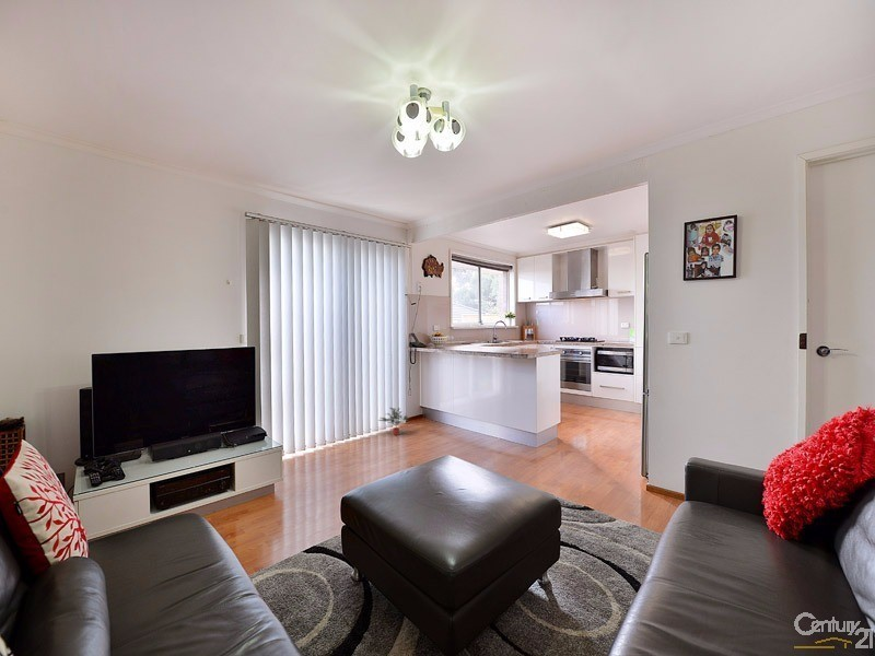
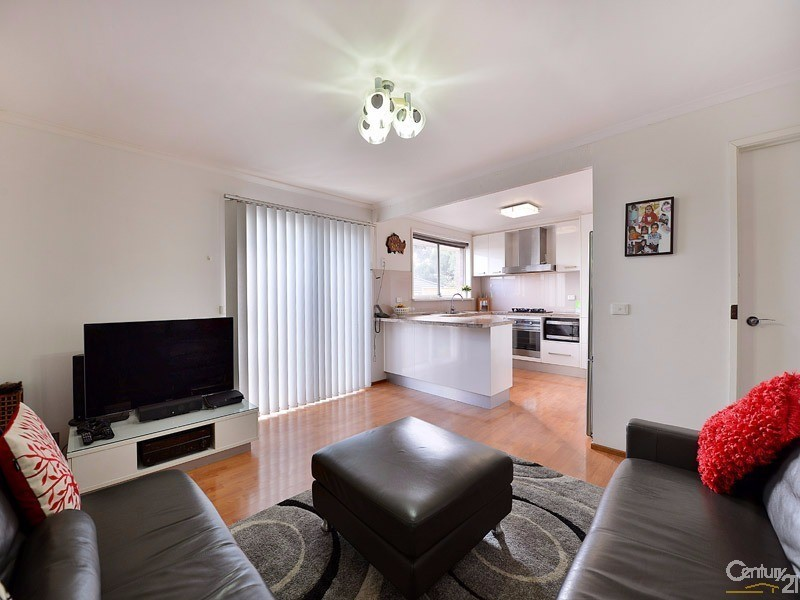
- potted plant (394, 420)
